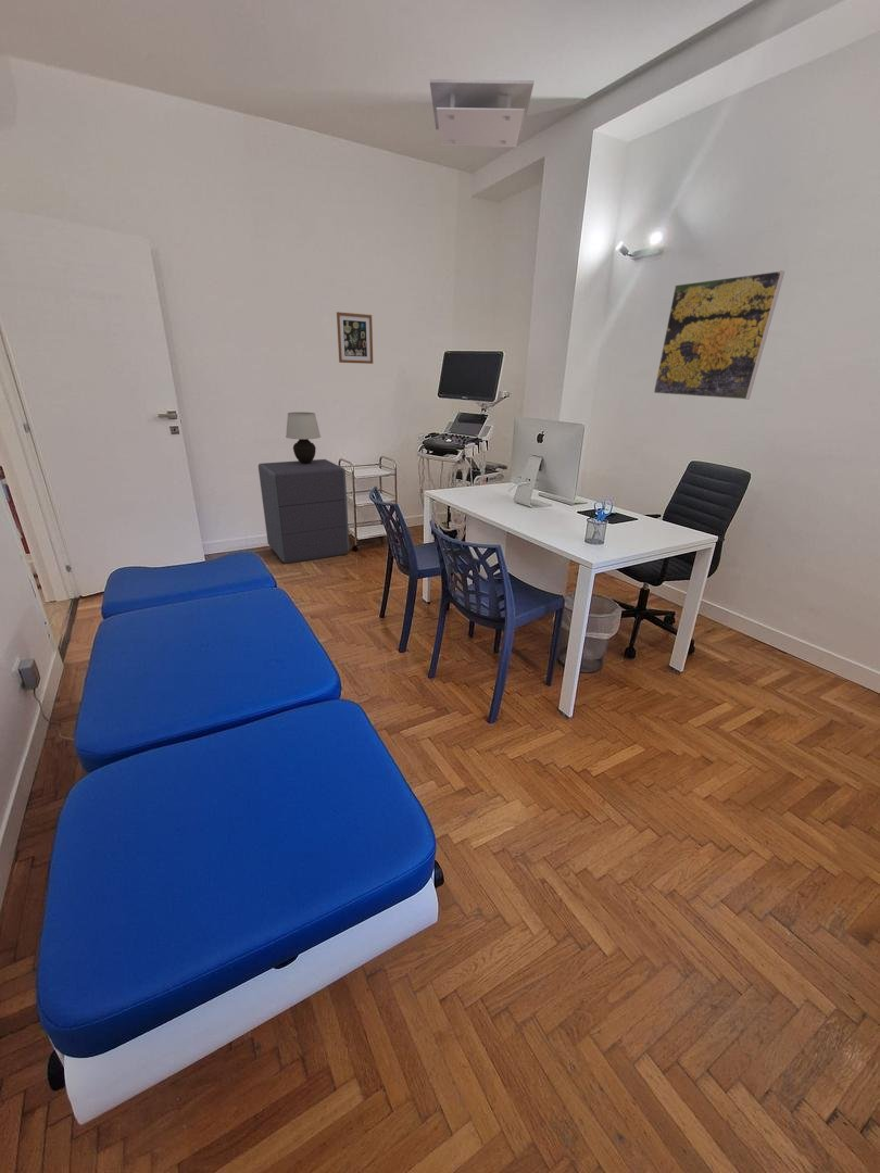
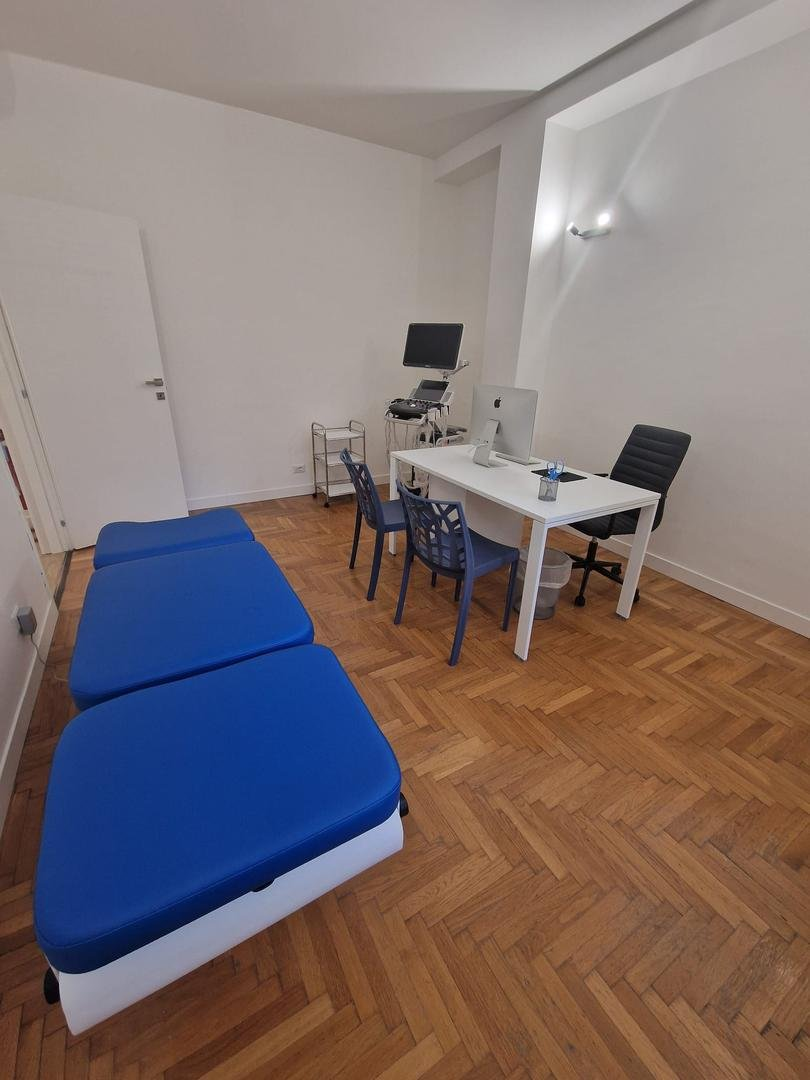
- ceiling light (479, 116)
- filing cabinet (304, 509)
- table lamp (303, 438)
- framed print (711, 340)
- wall art (355, 338)
